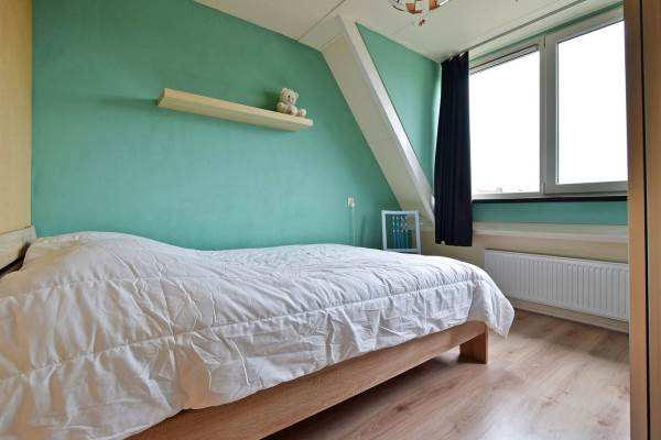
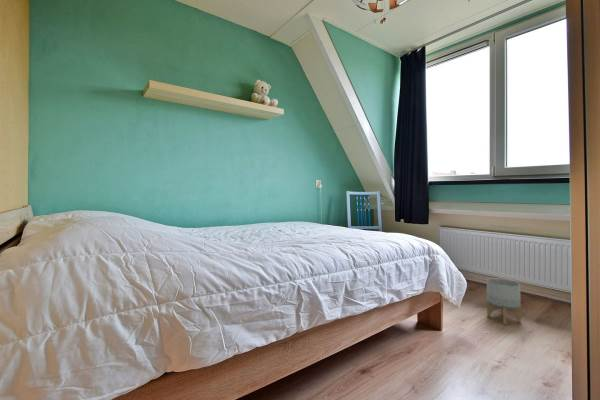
+ planter (503, 300)
